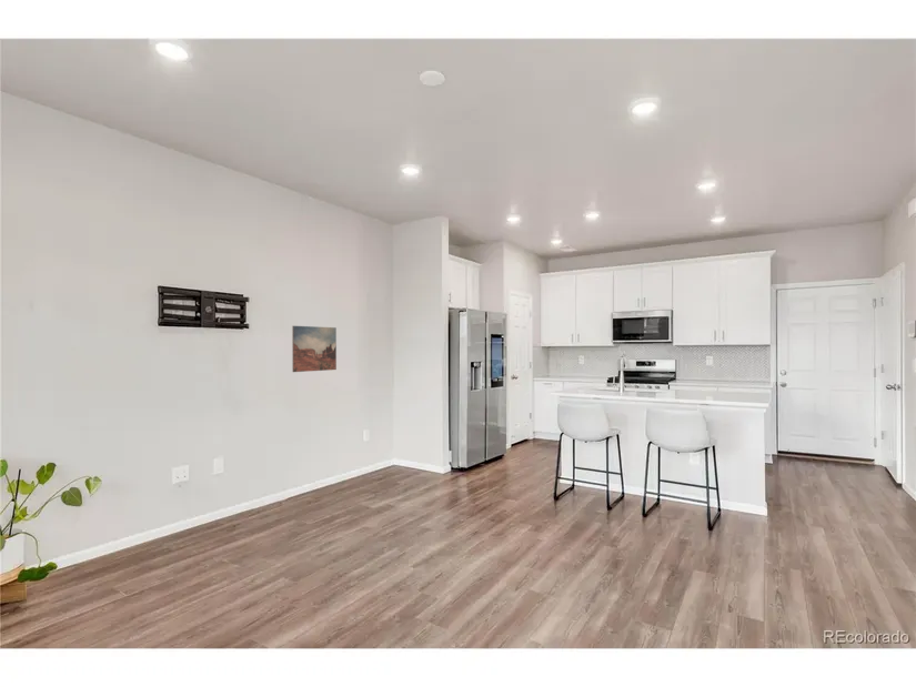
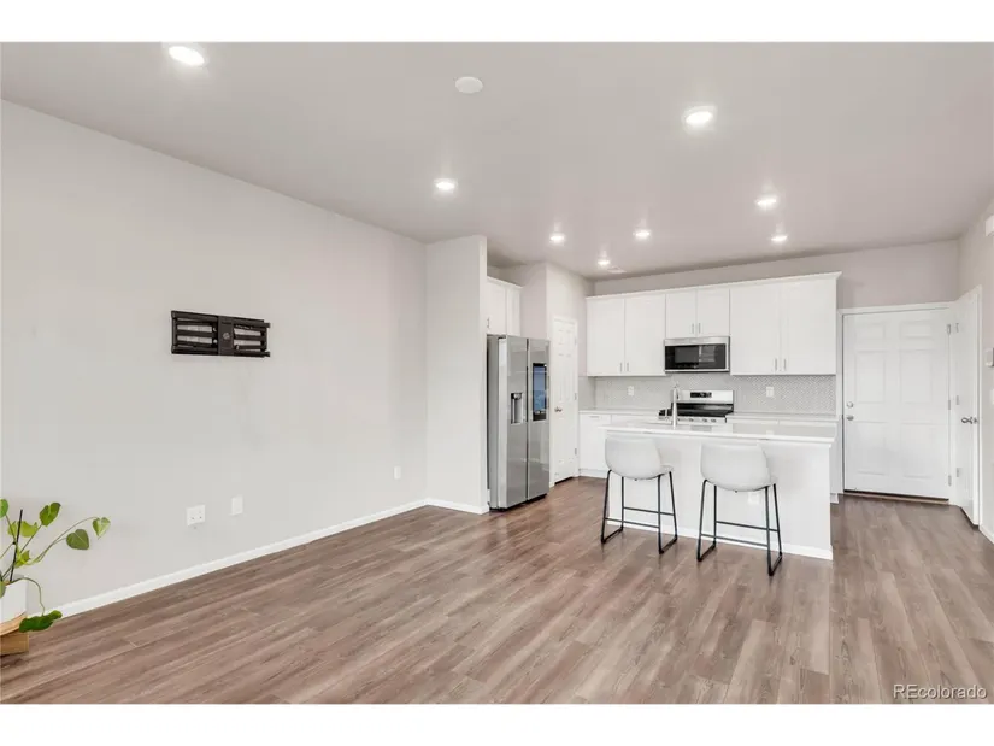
- wall art (315, 348)
